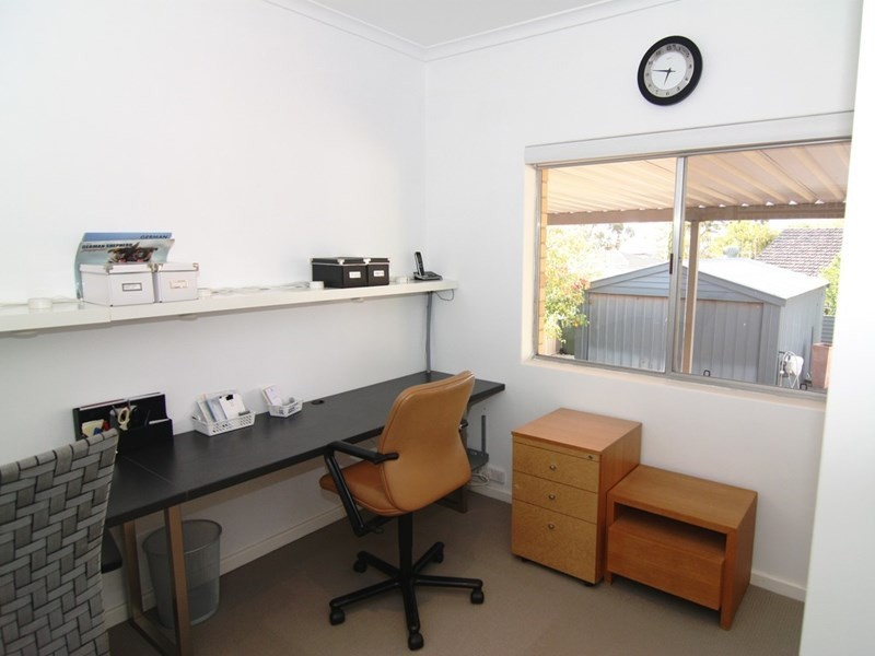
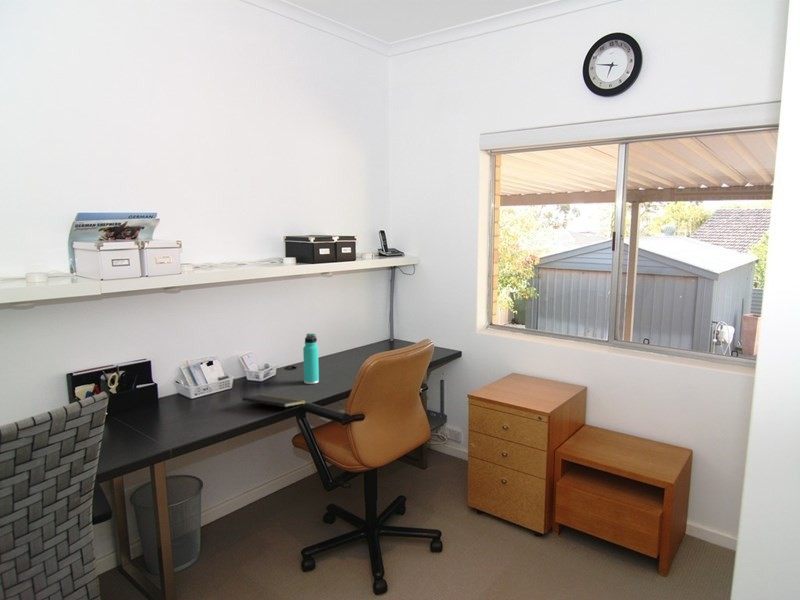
+ thermos bottle (310, 358)
+ notepad (274, 400)
